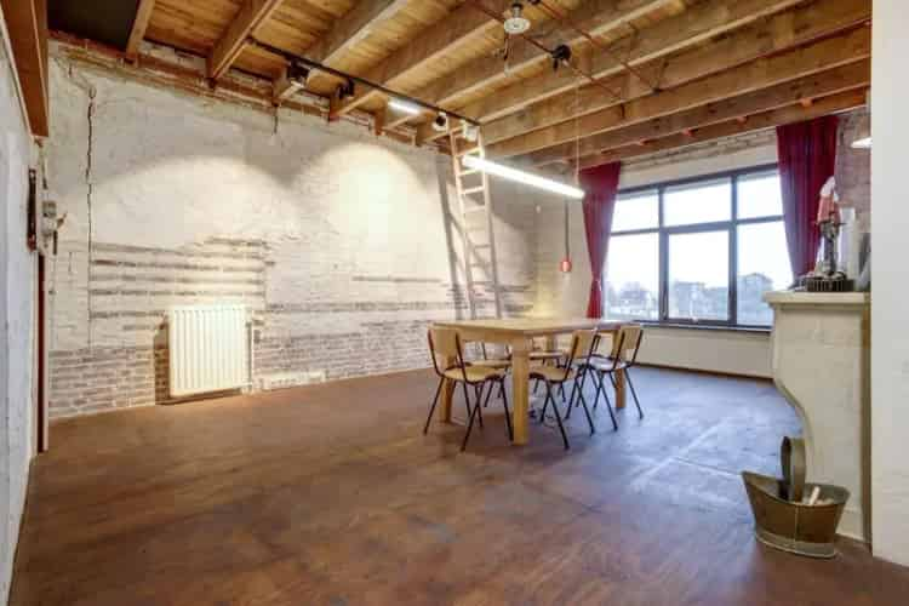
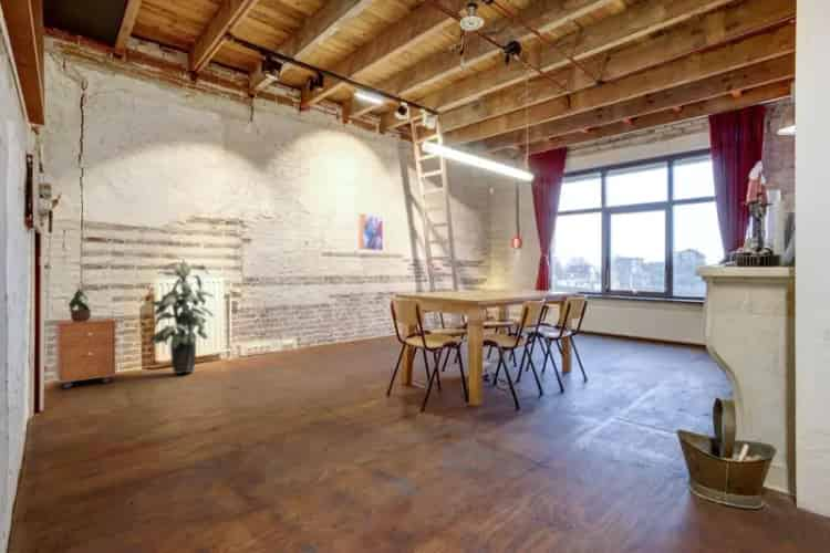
+ indoor plant (180, 314)
+ cabinet (85, 351)
+ potted plant (80, 301)
+ wall art (371, 232)
